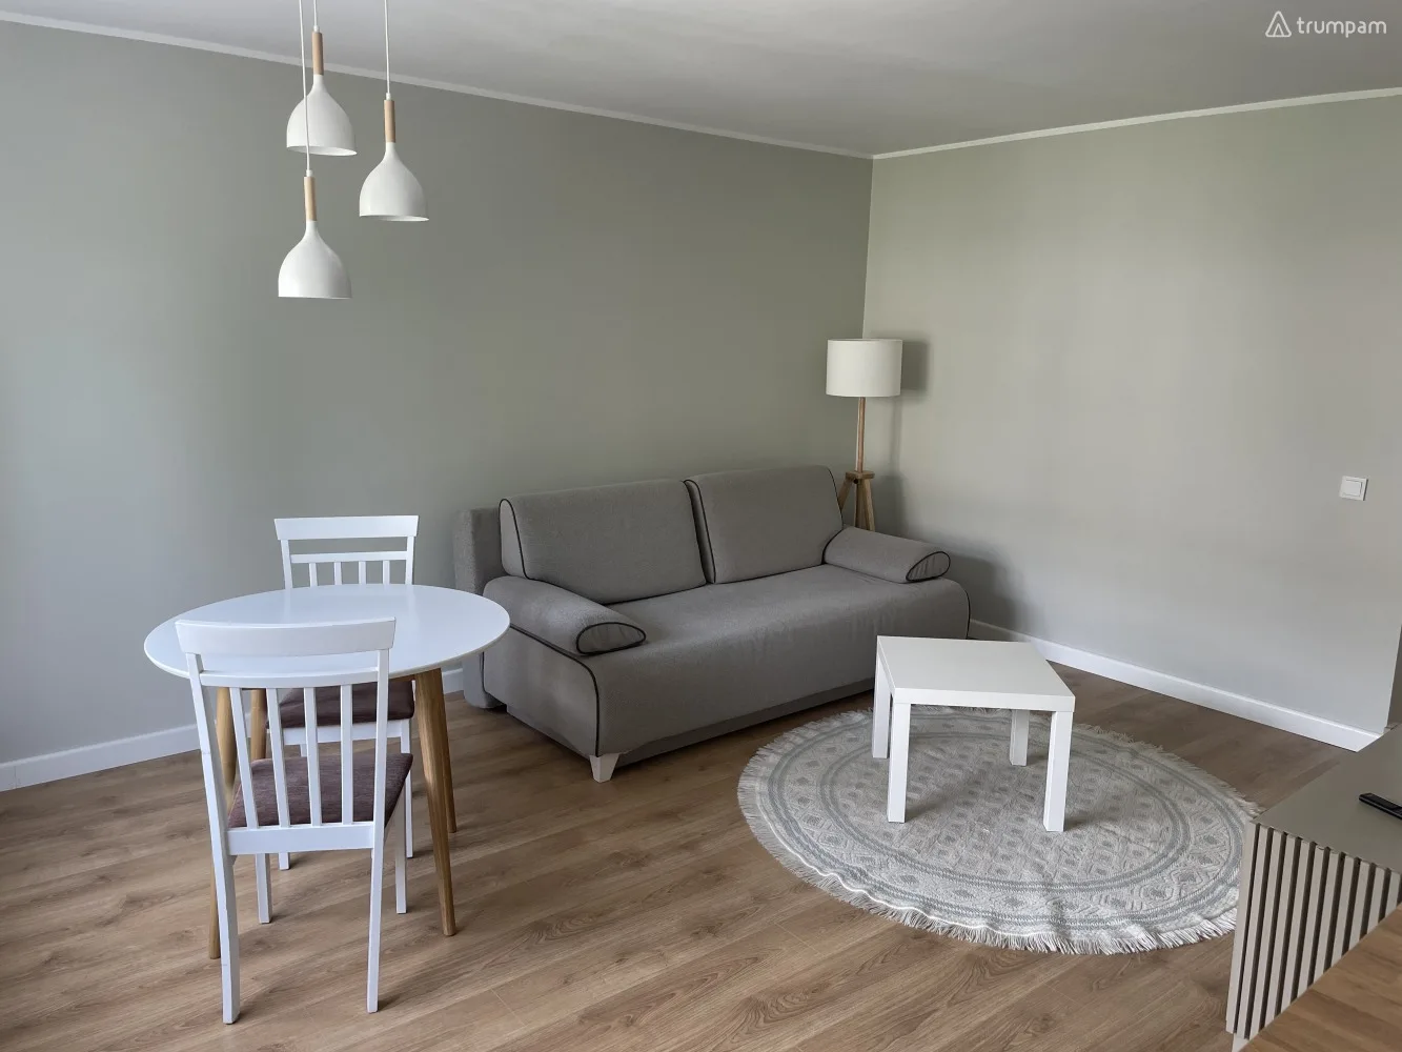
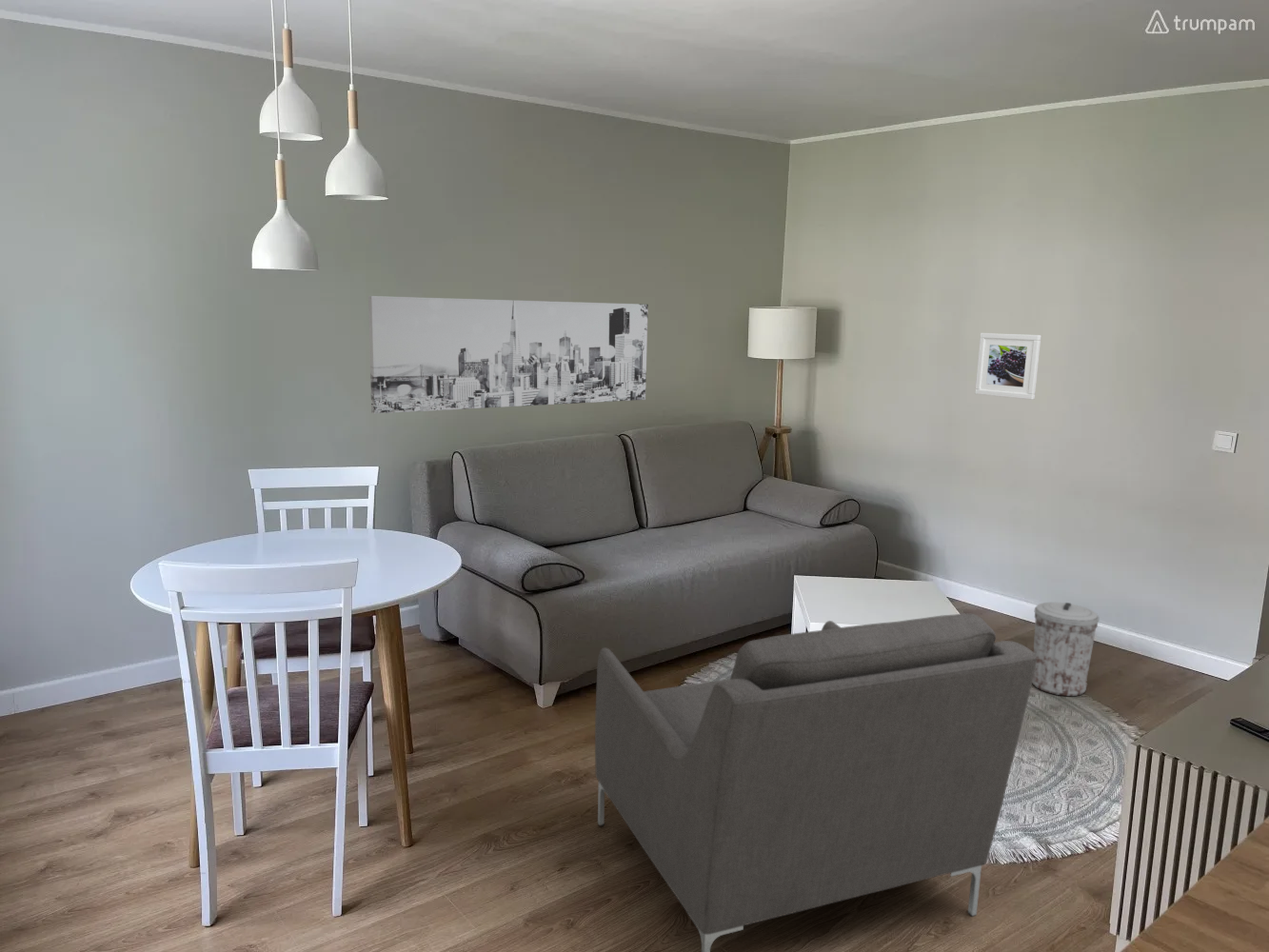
+ chair (788, 735)
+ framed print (1006, 366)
+ trash can (1062, 645)
+ wall art (522, 353)
